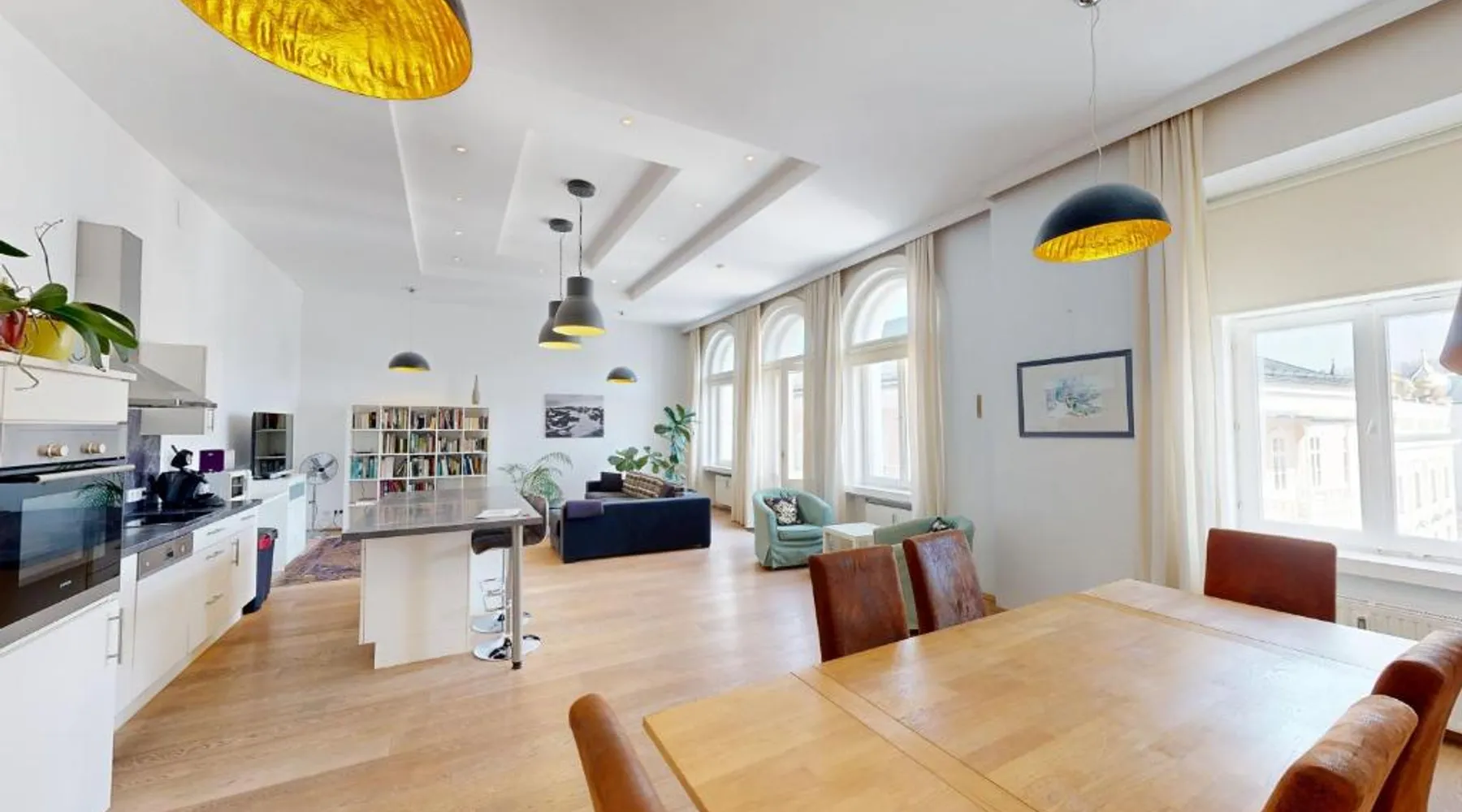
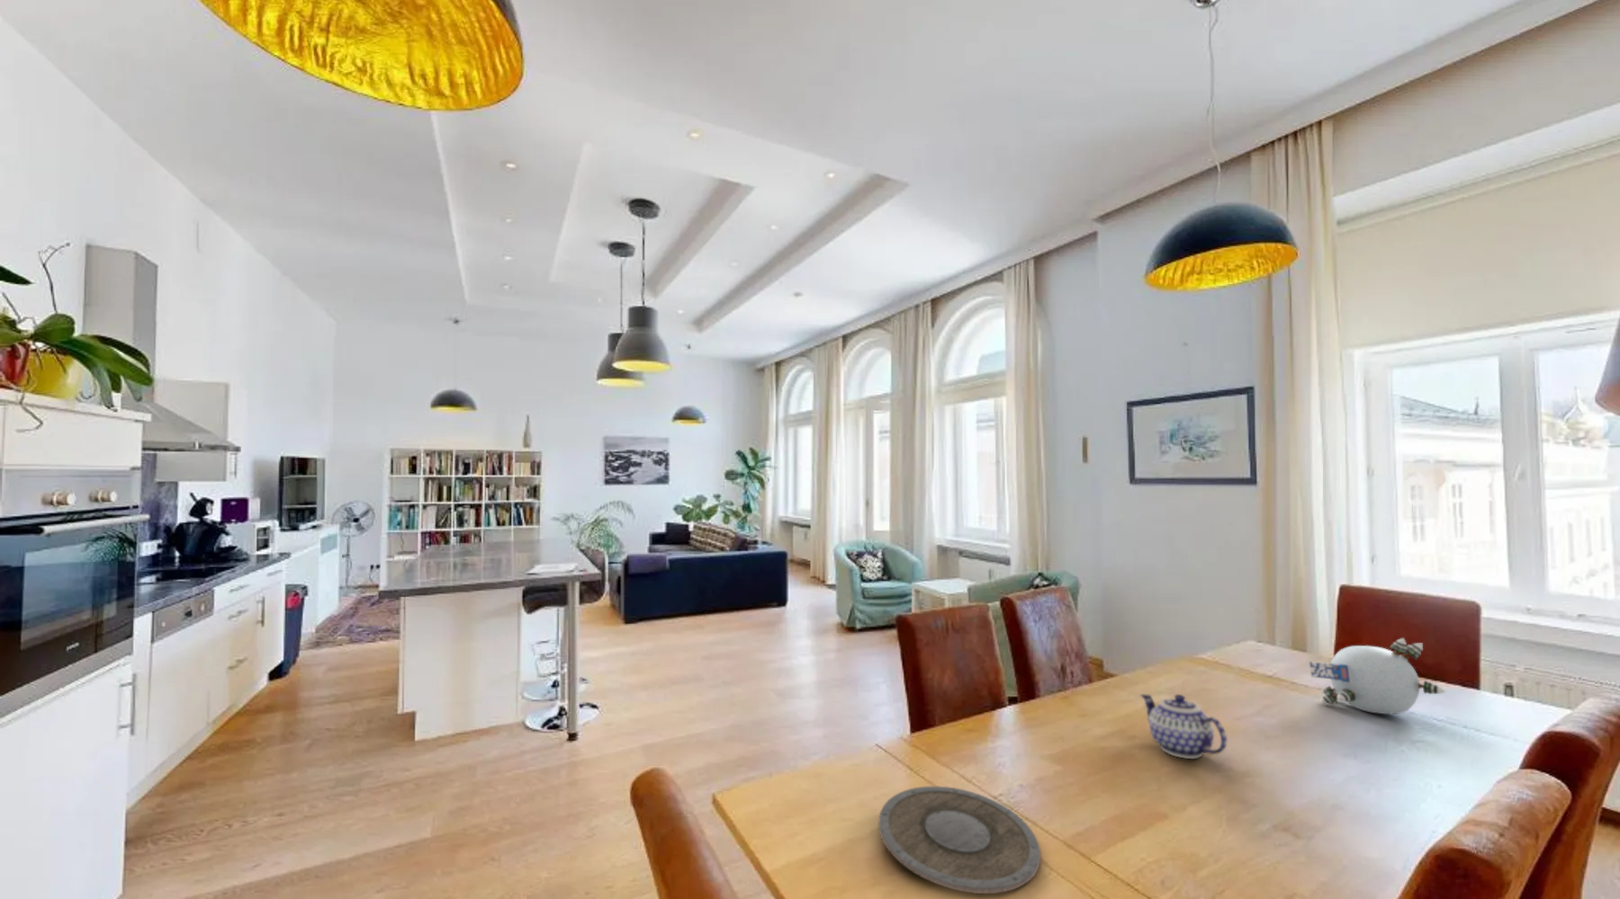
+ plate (956, 831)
+ decorative ball (1372, 673)
+ teapot (1180, 722)
